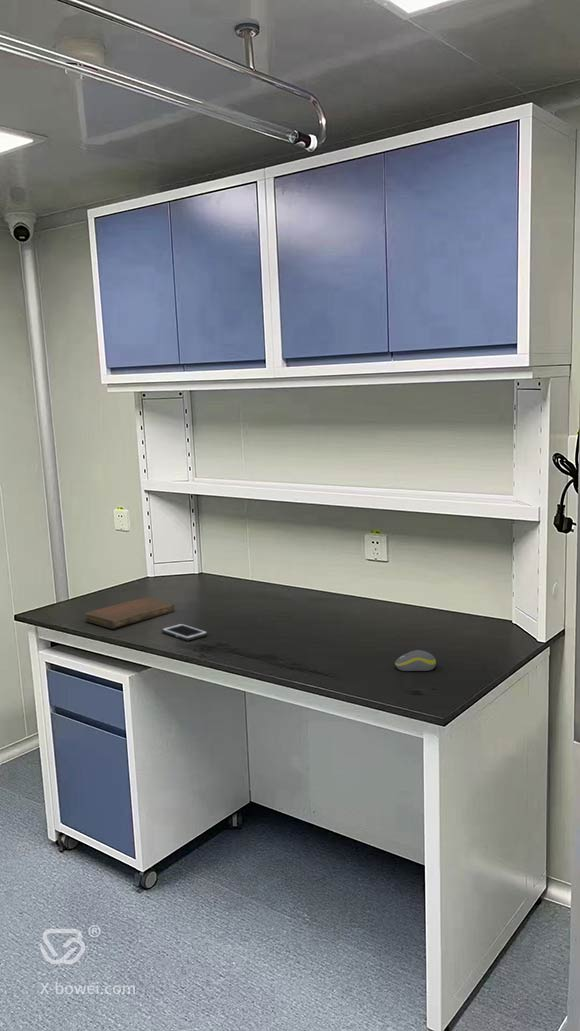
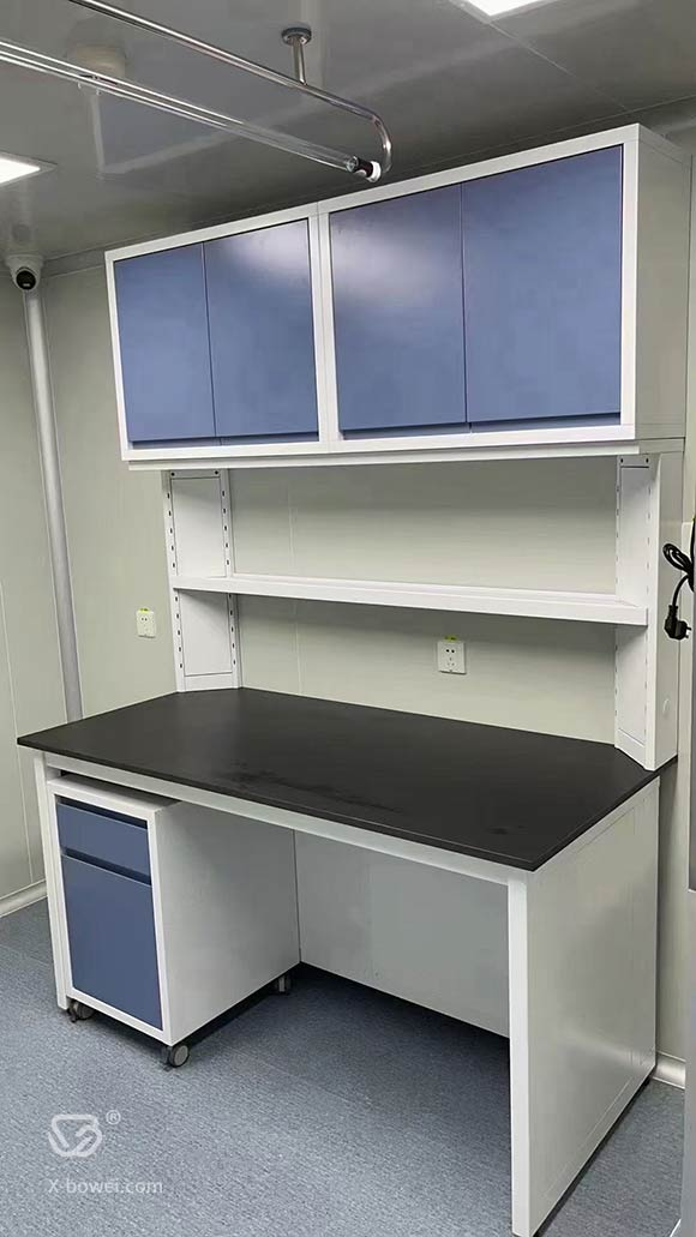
- cell phone (184, 632)
- computer mouse (415, 659)
- notebook (130, 612)
